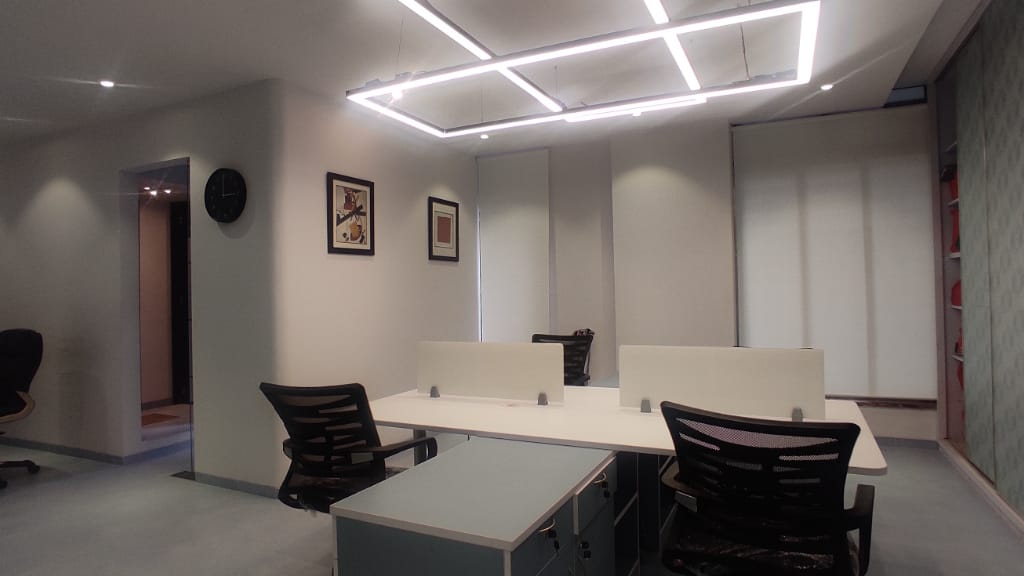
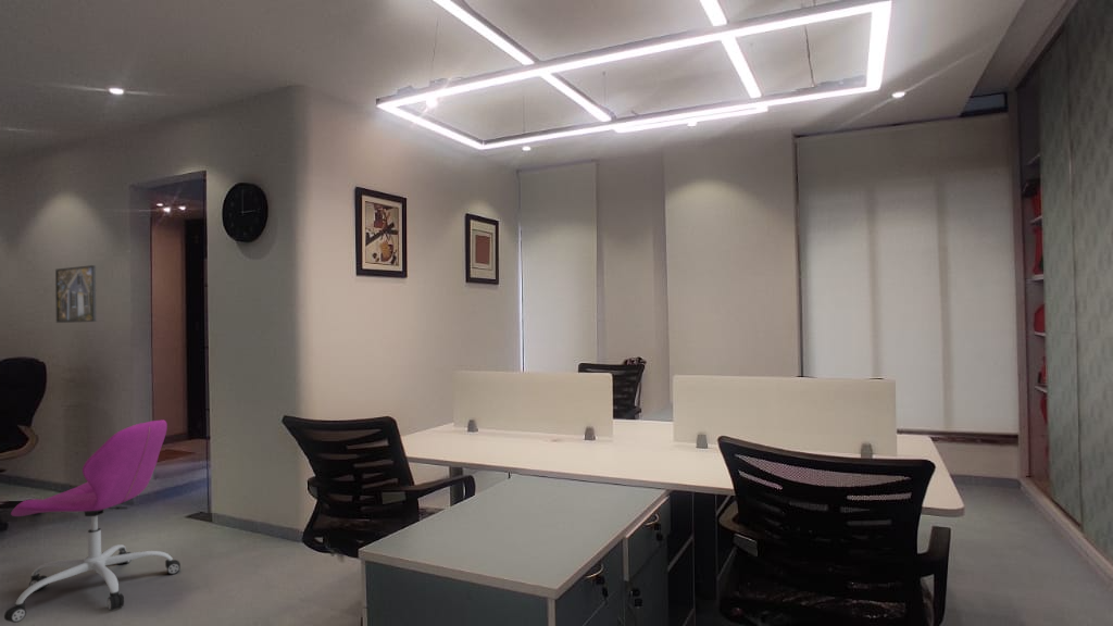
+ office chair (91, 505)
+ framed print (75, 295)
